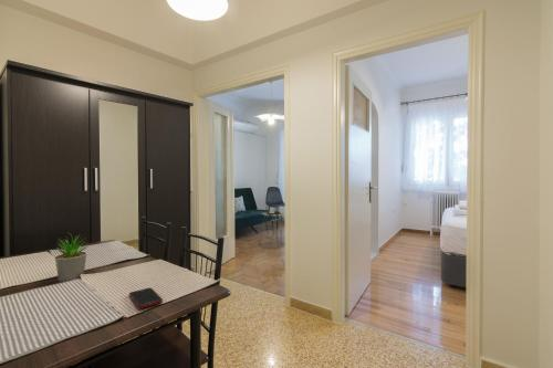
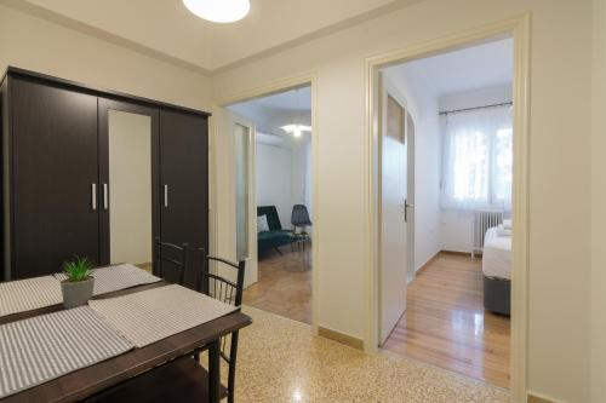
- cell phone (145, 297)
